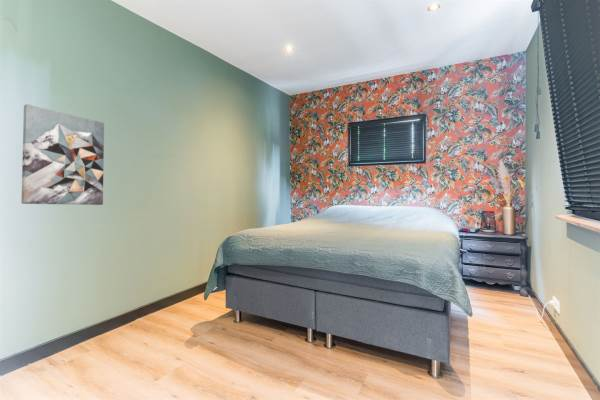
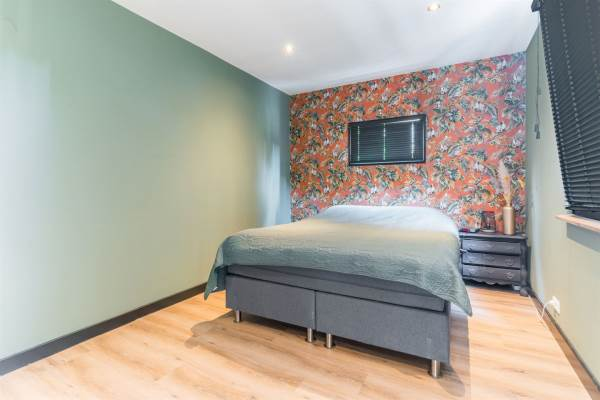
- wall art (66, 159)
